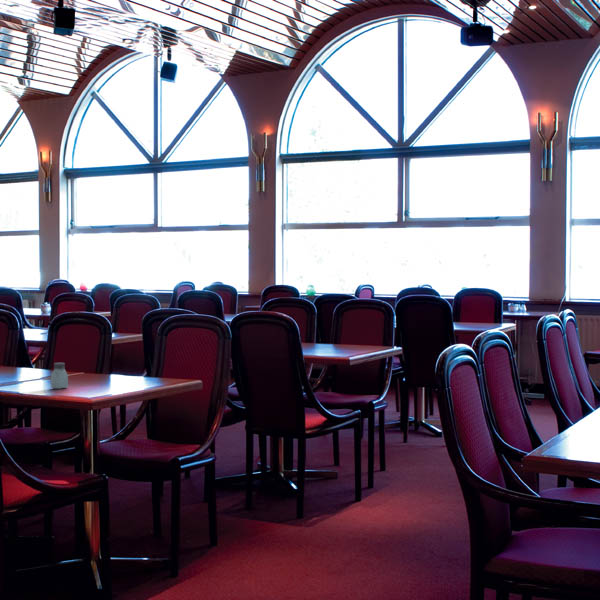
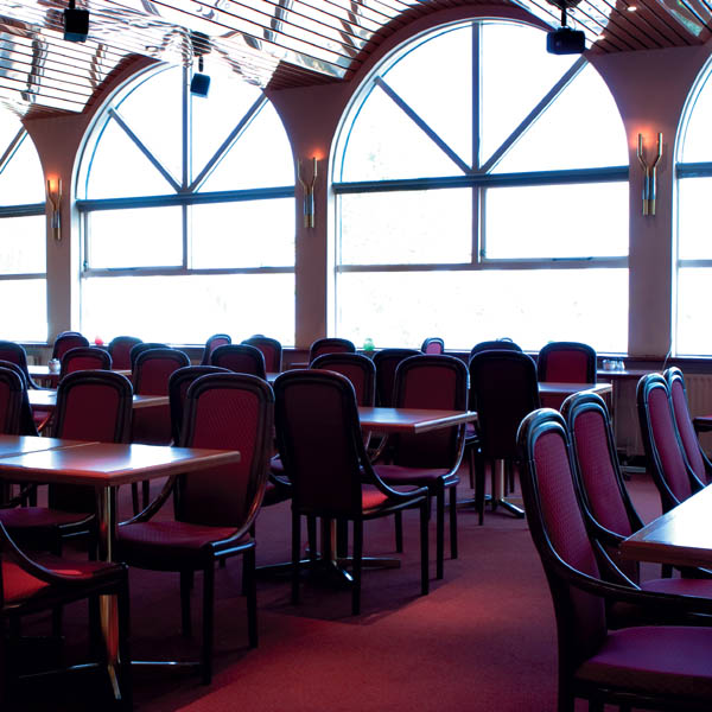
- saltshaker (59, 375)
